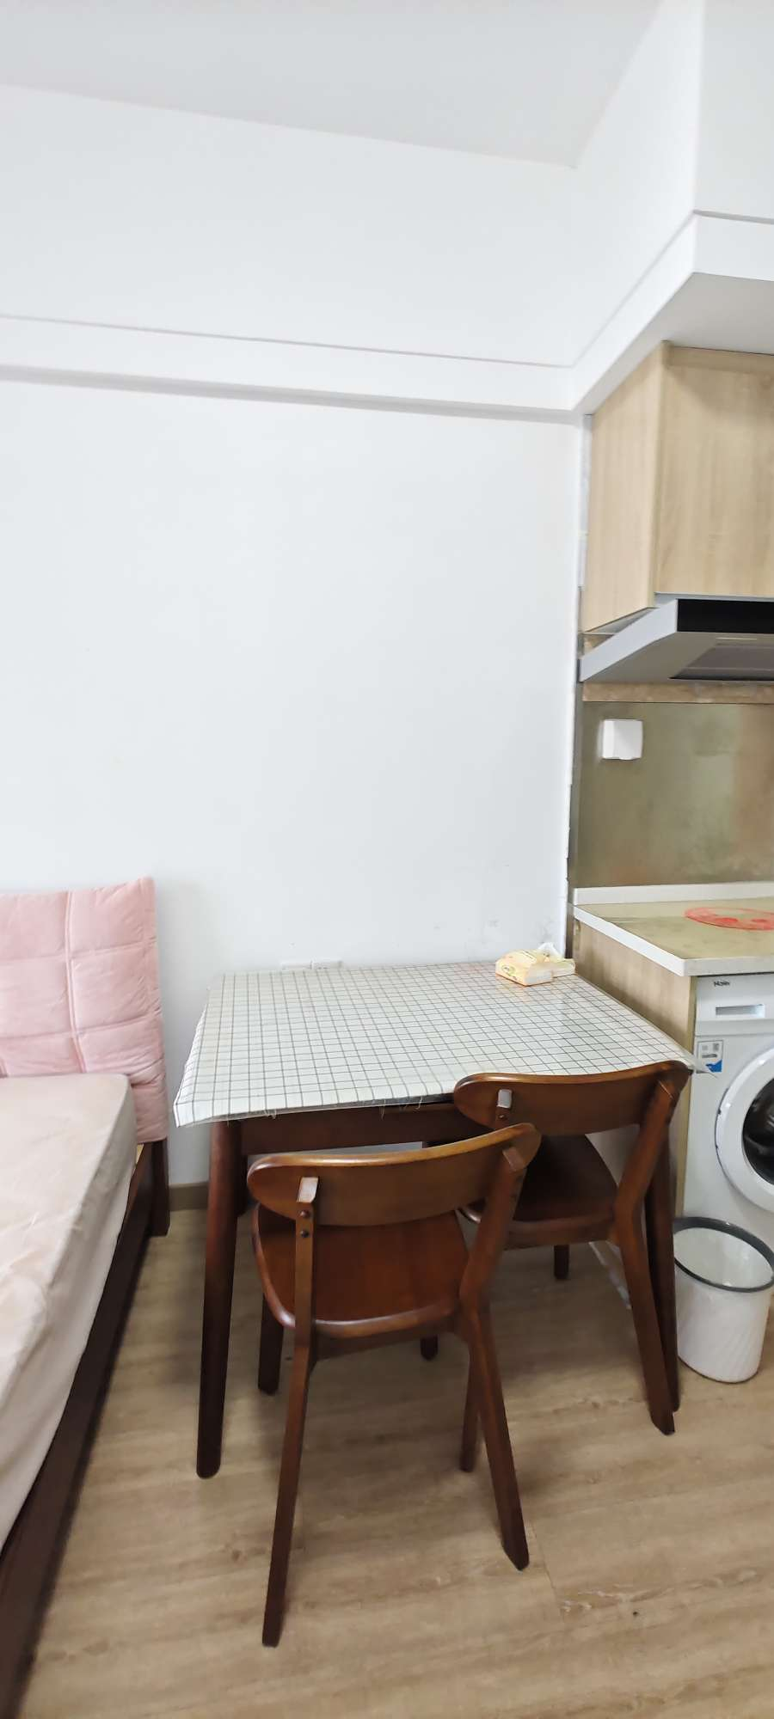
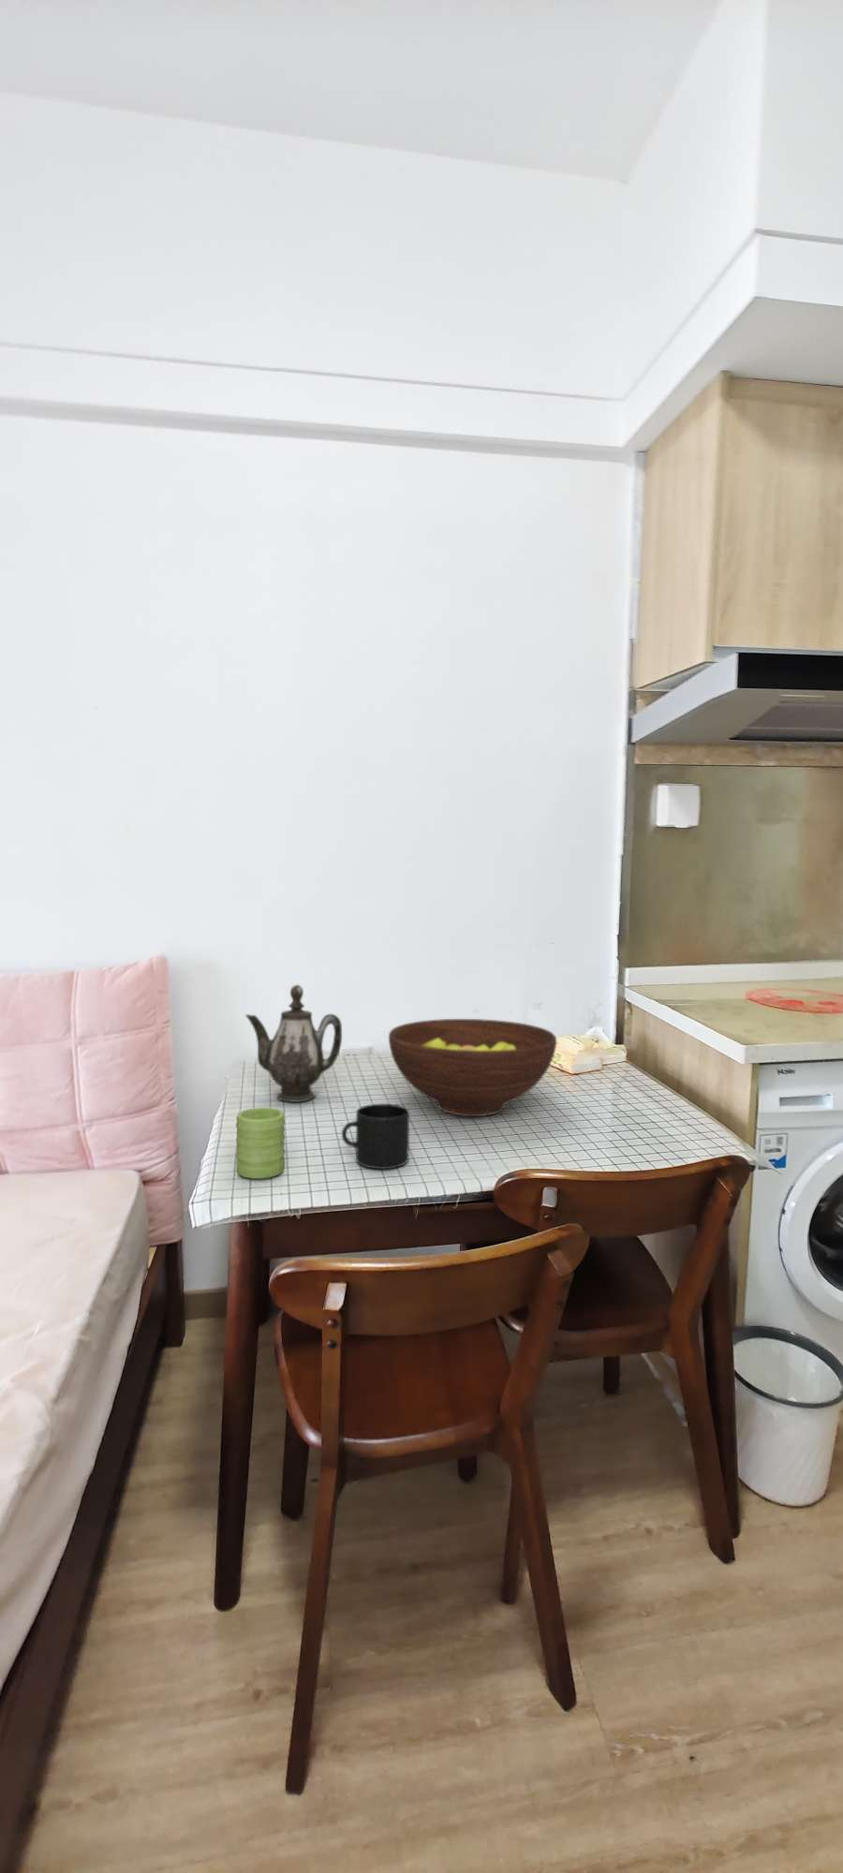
+ fruit bowl (472, 1071)
+ mug (375, 1135)
+ teapot (294, 1040)
+ mug (259, 1138)
